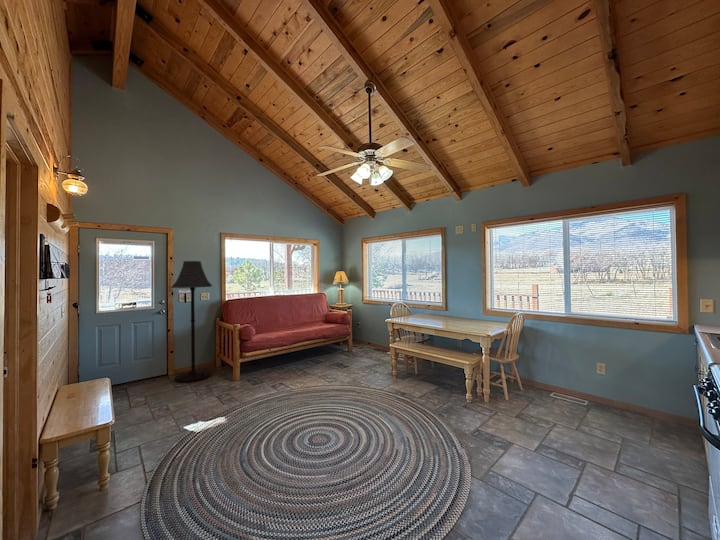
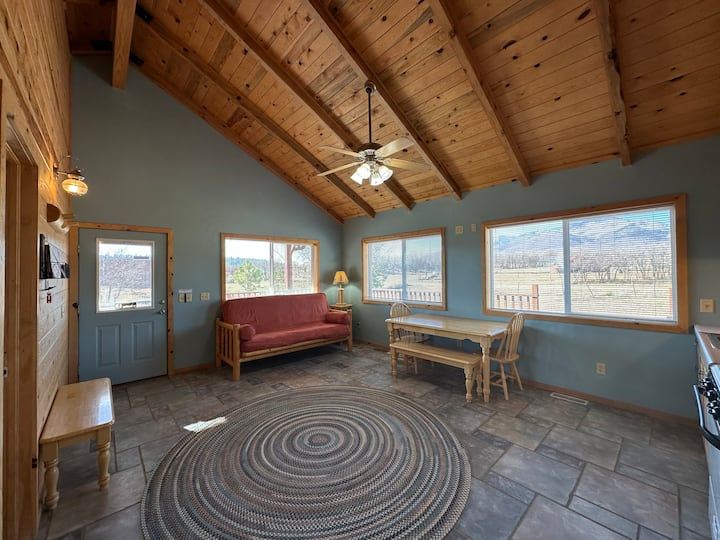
- floor lamp (192, 319)
